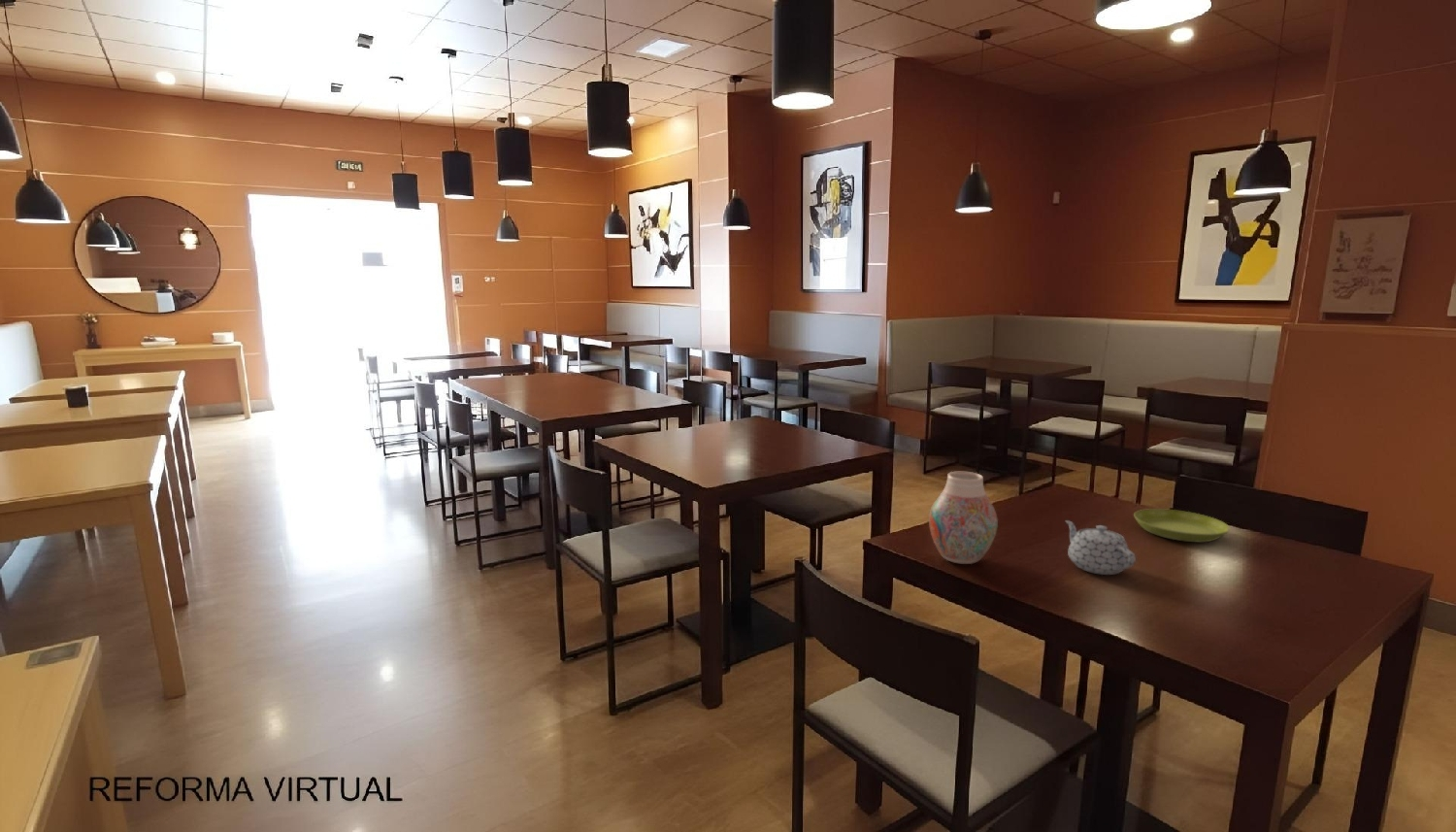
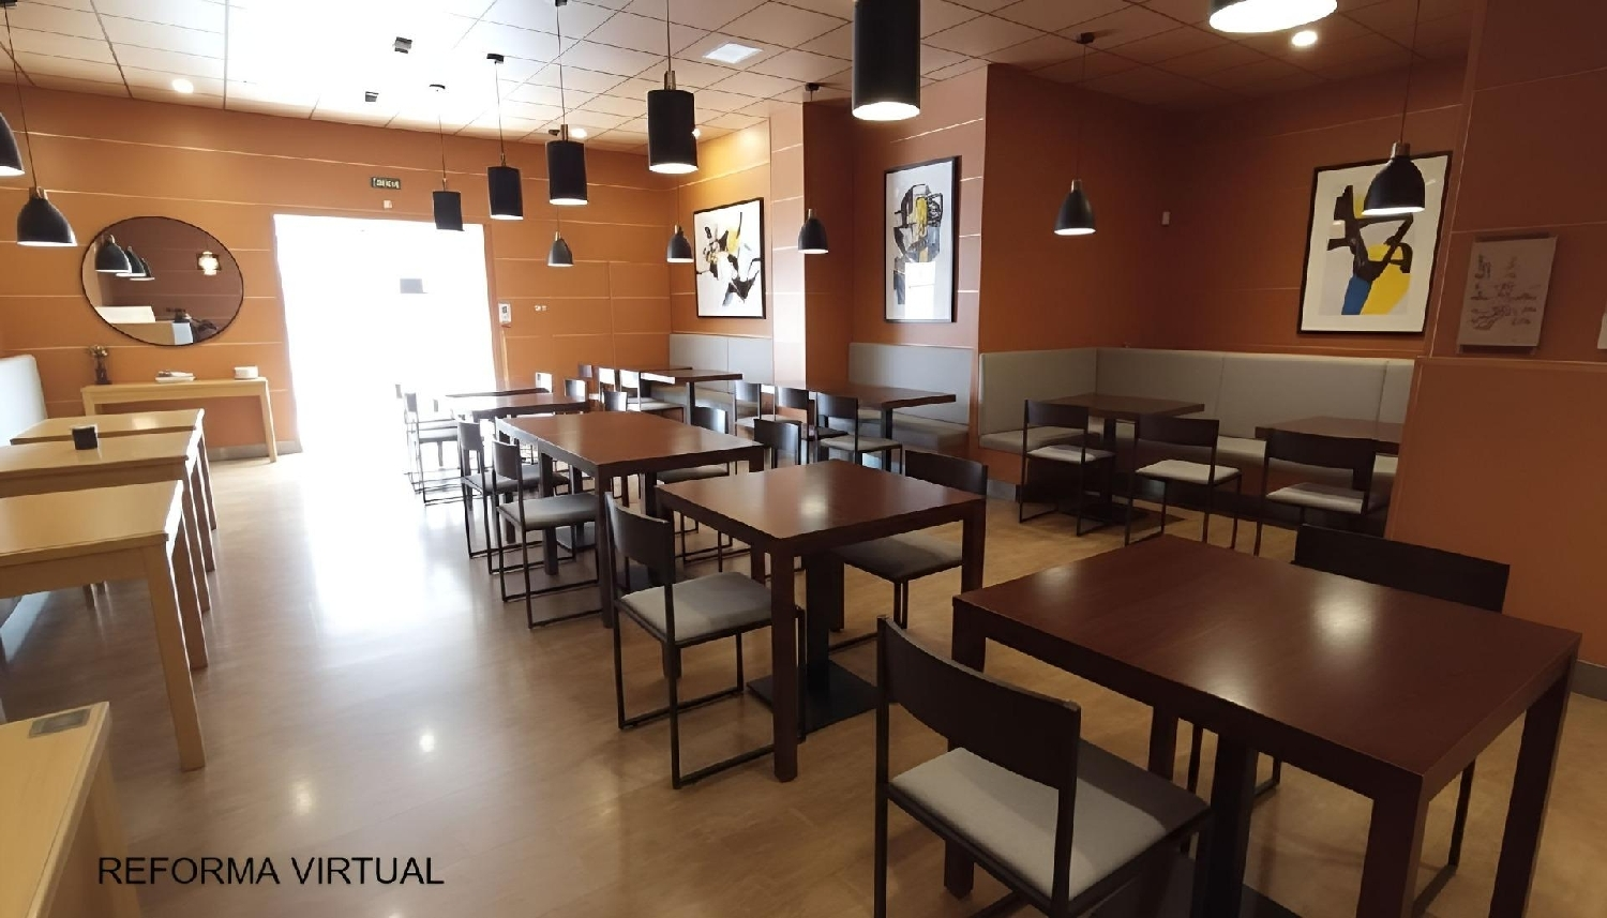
- saucer (1179, 526)
- vase (963, 517)
- teapot (1097, 546)
